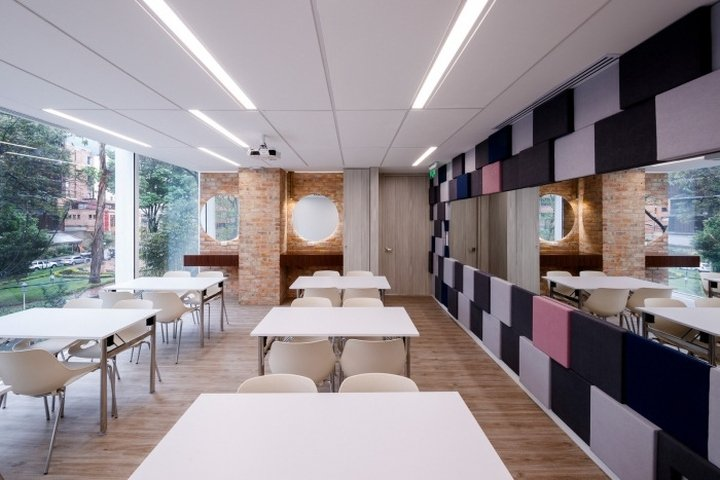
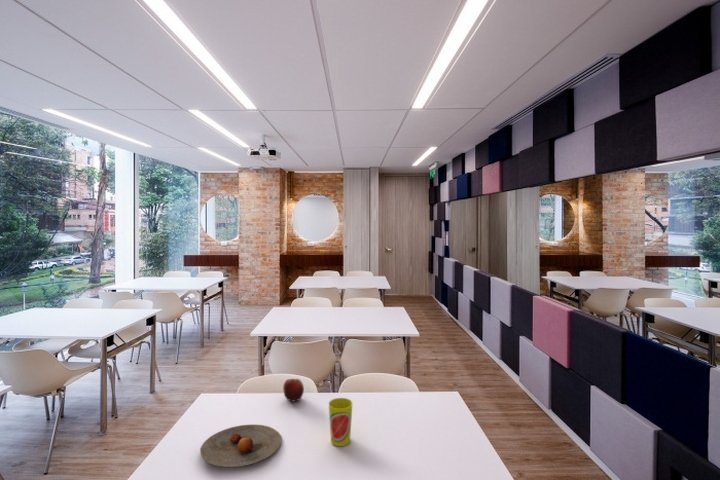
+ plate (242, 440)
+ cup (340, 421)
+ apple (293, 389)
